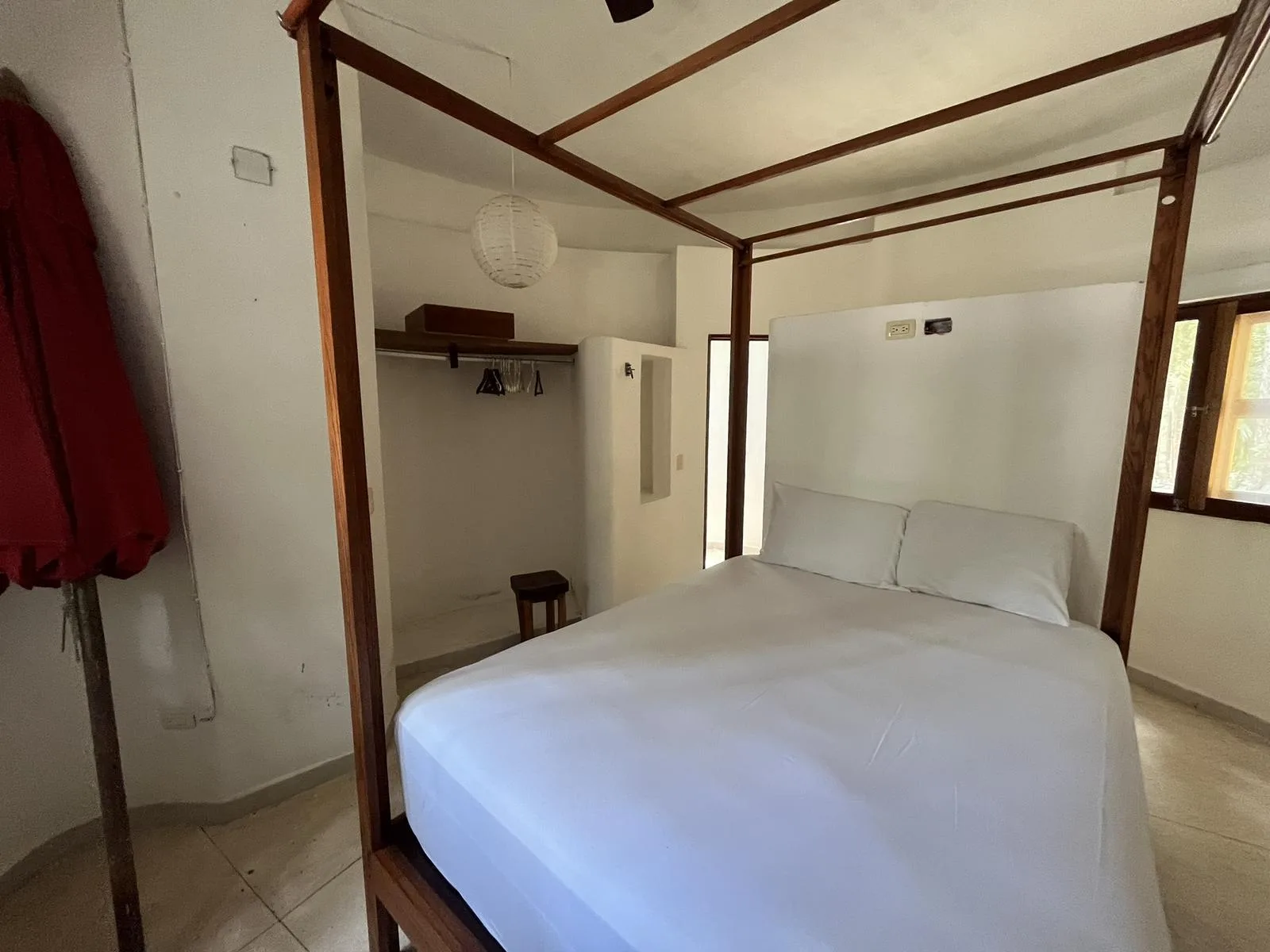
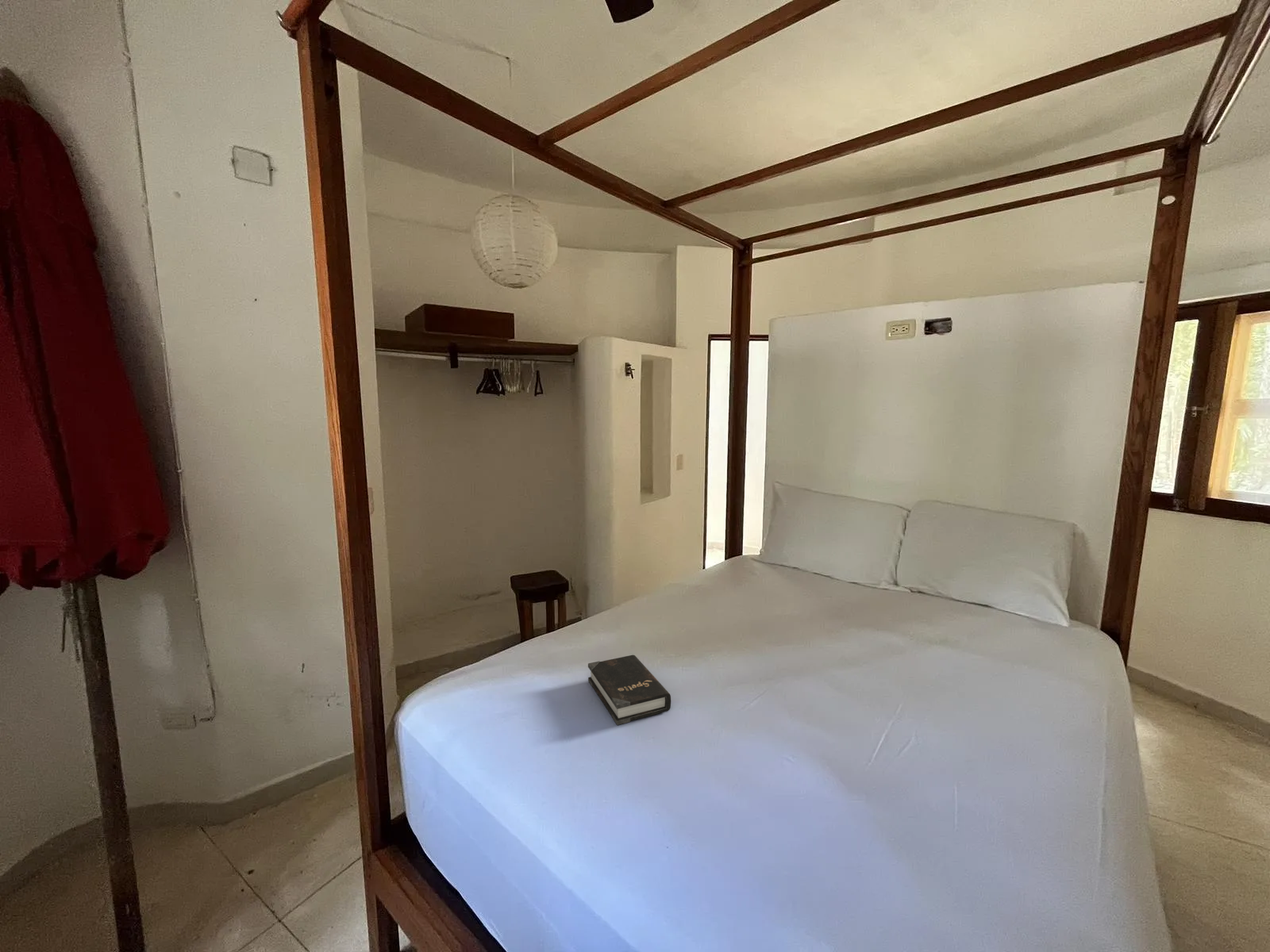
+ hardback book (627, 685)
